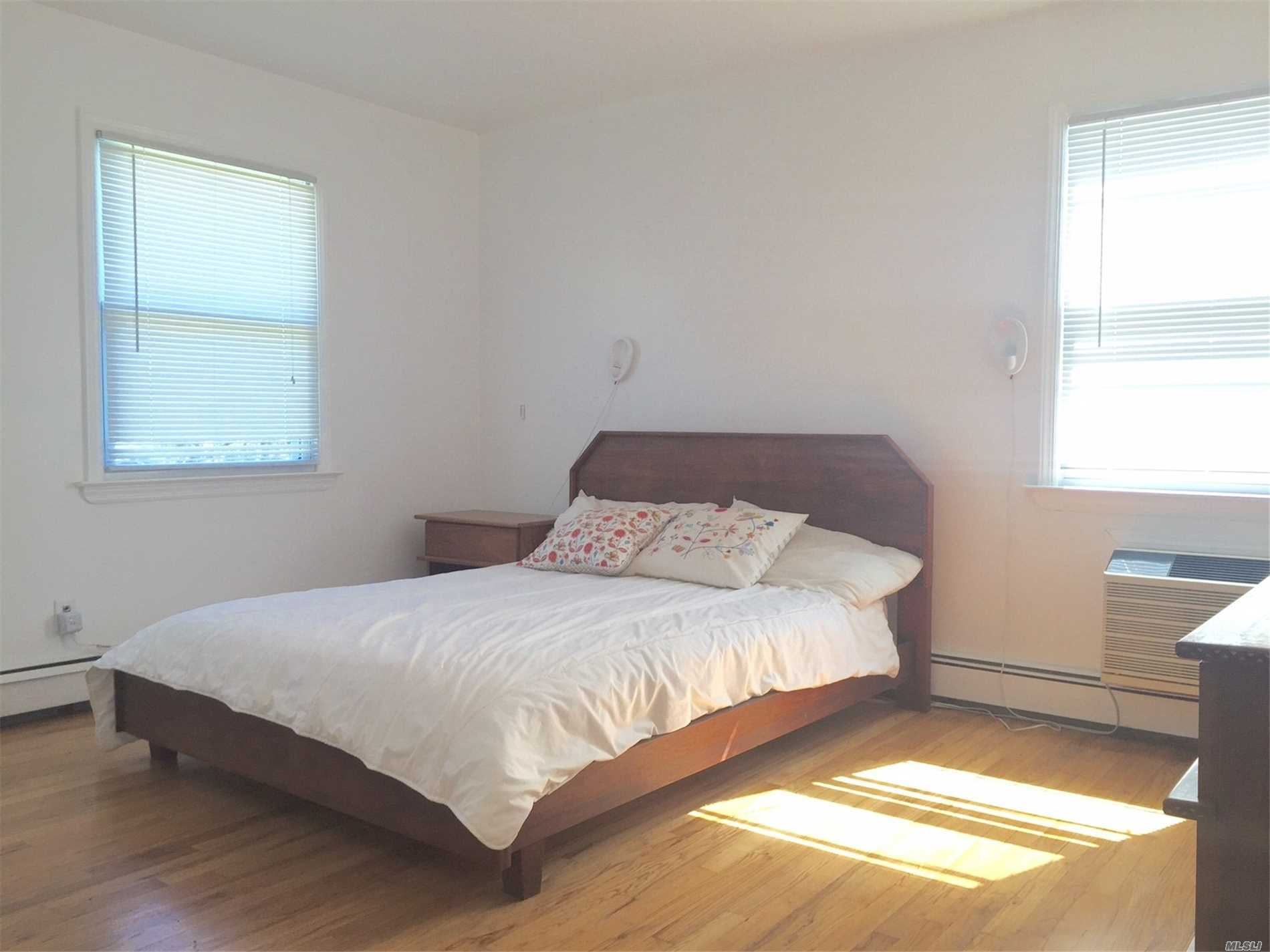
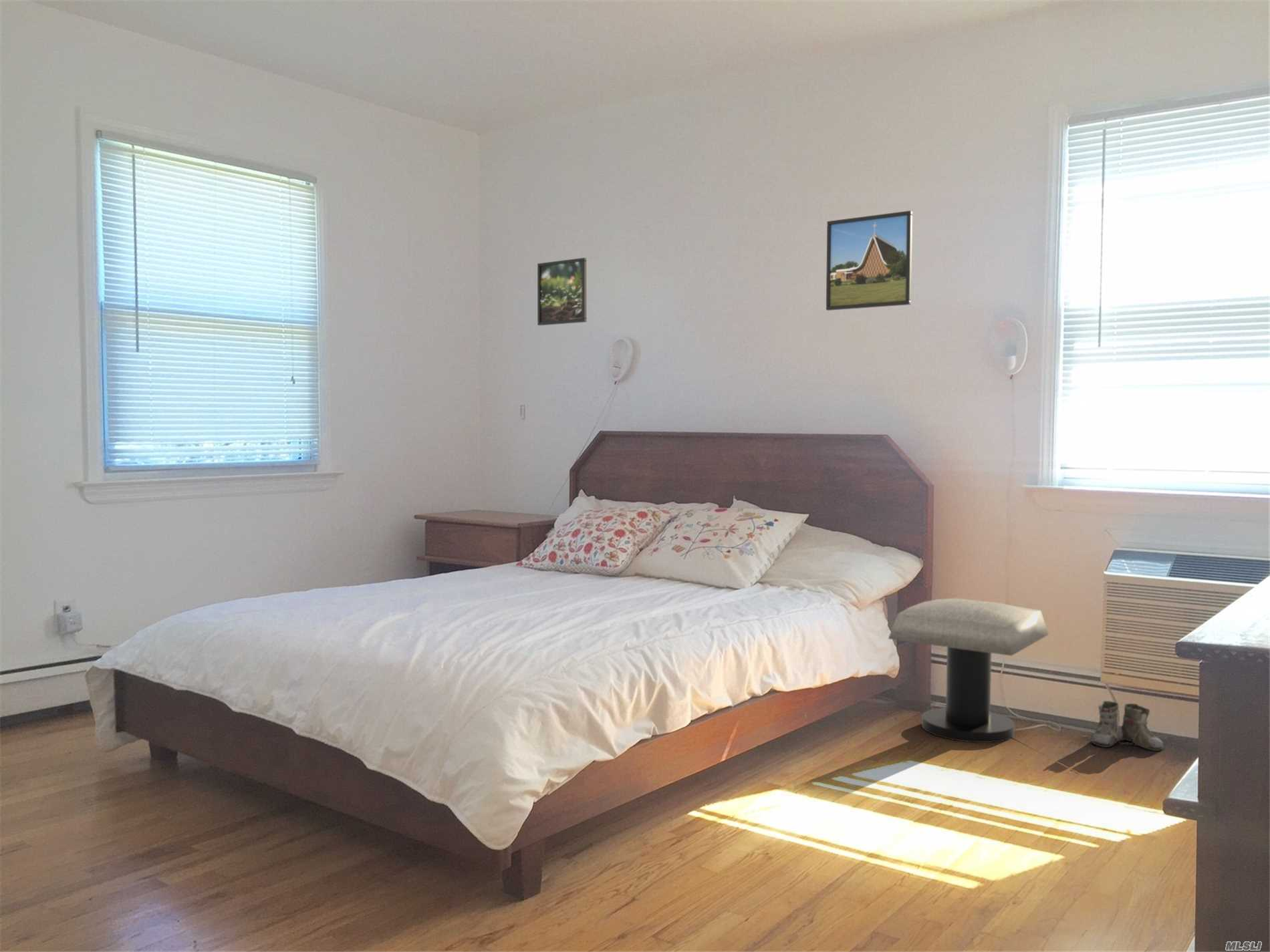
+ stool (969, 666)
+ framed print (868, 262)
+ boots (1122, 724)
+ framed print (561, 292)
